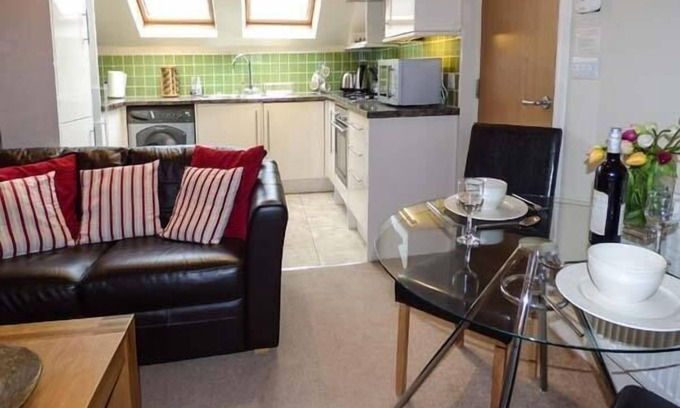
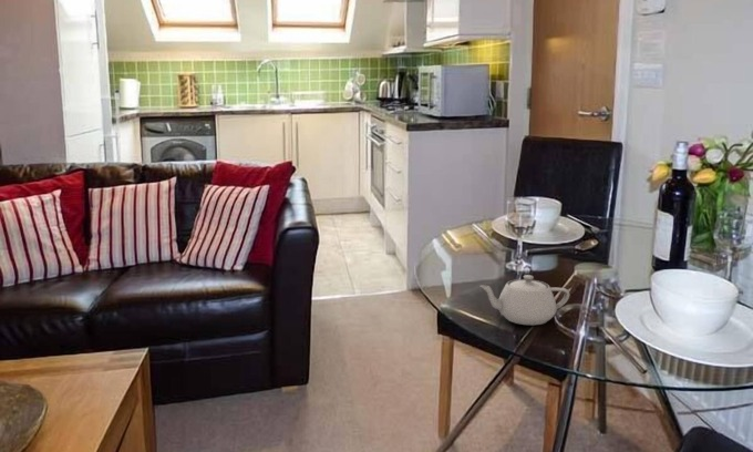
+ teapot (524, 297)
